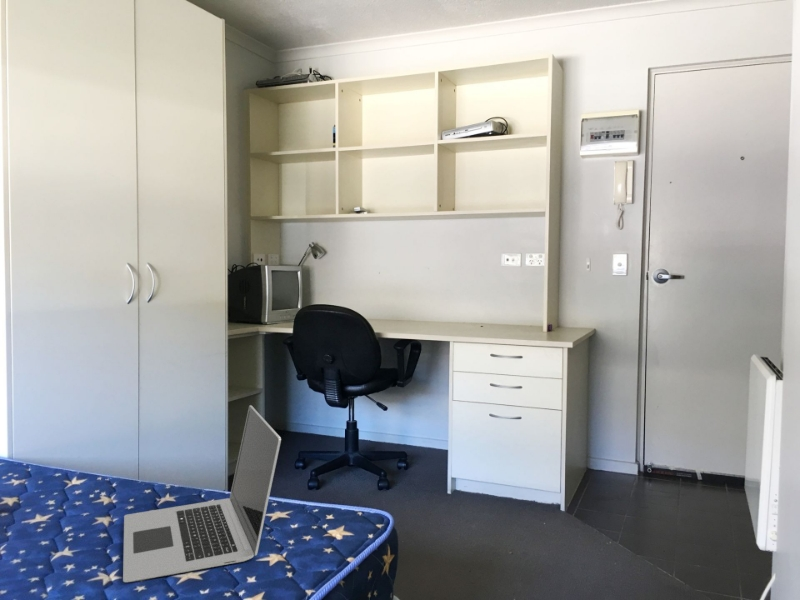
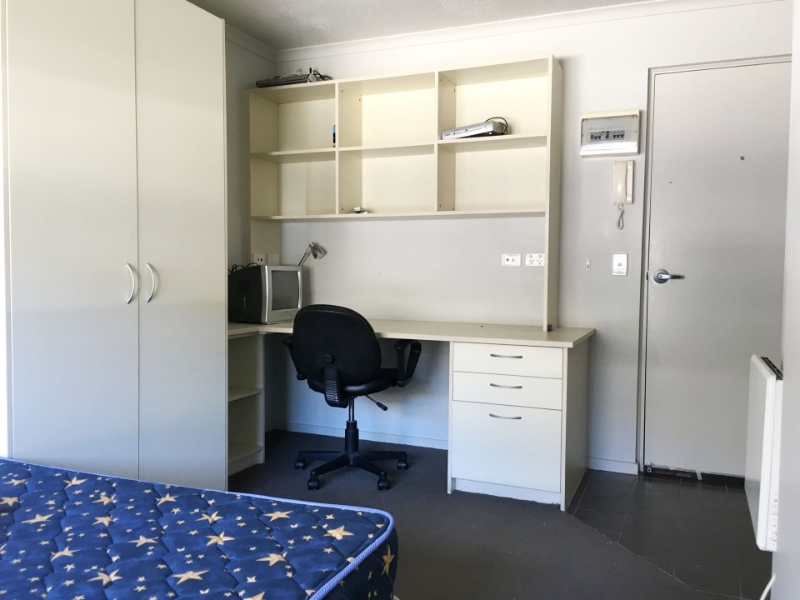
- laptop (202, 502)
